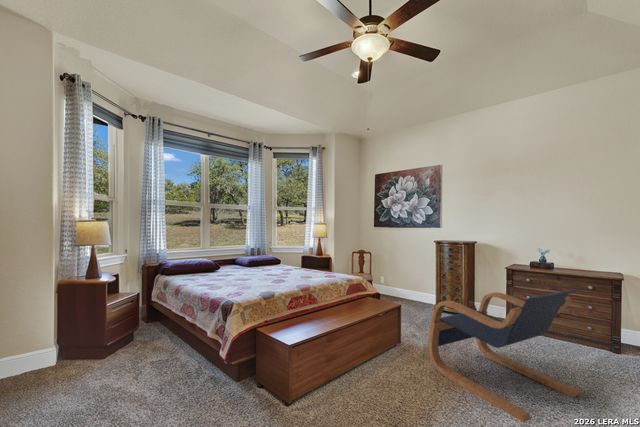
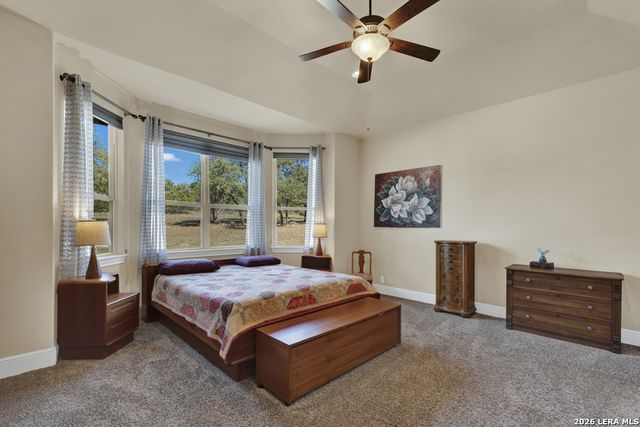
- lounge chair (498, 330)
